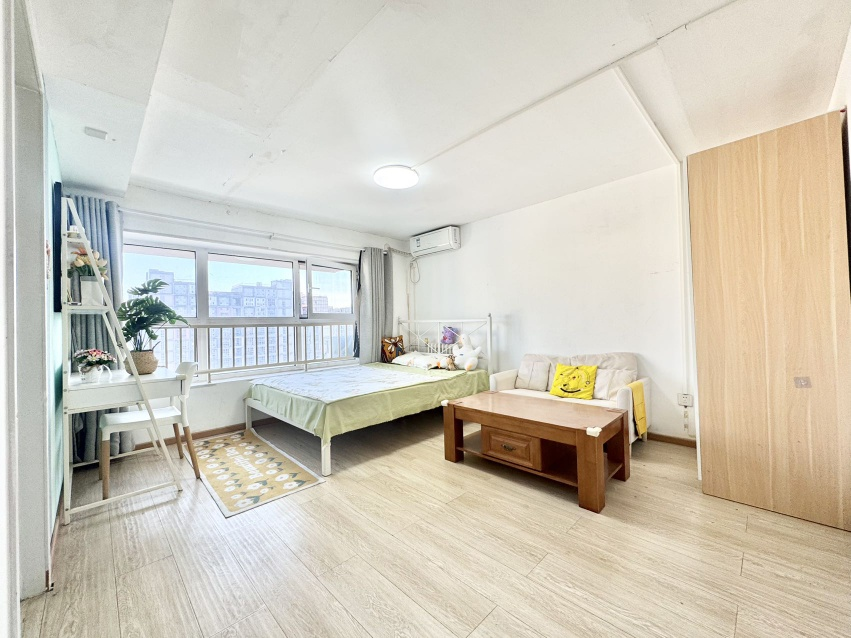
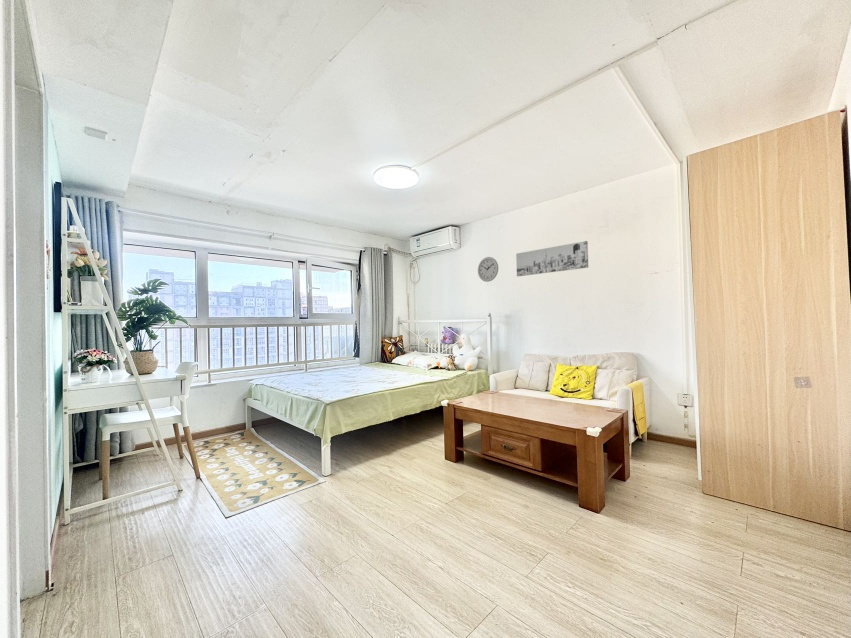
+ wall art (549, 260)
+ wall clock (487, 269)
